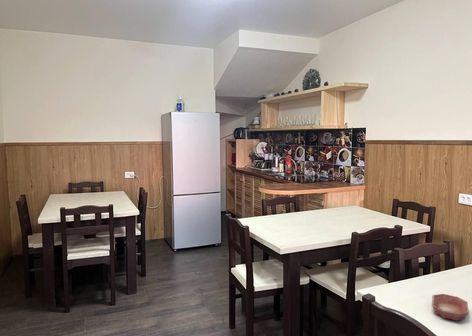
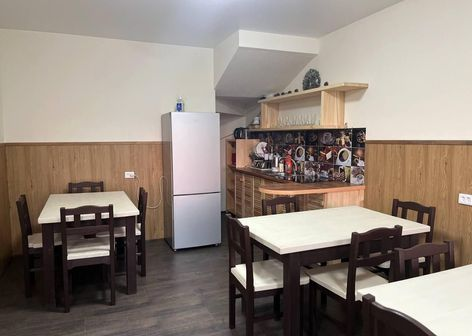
- bowl (449, 307)
